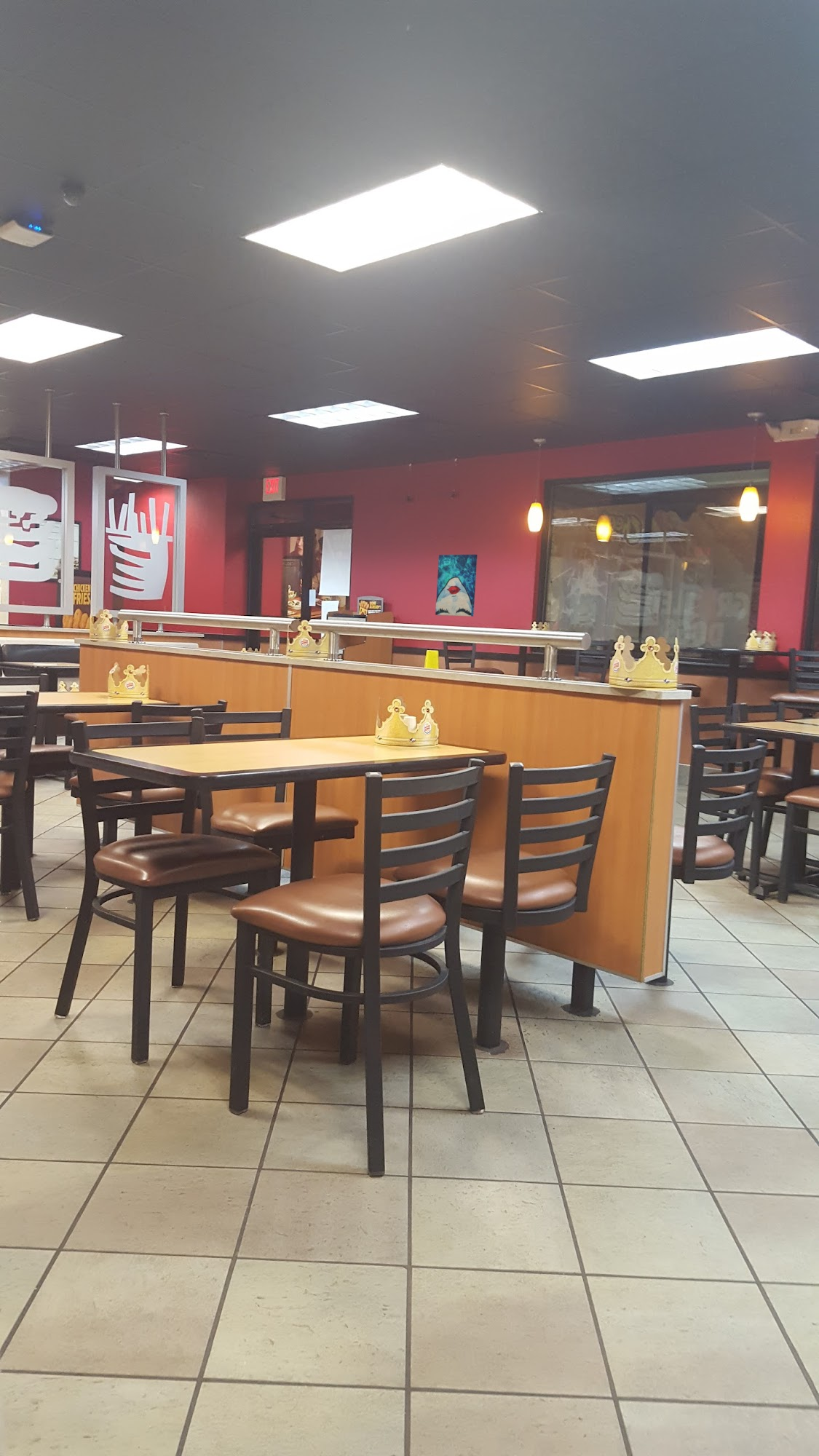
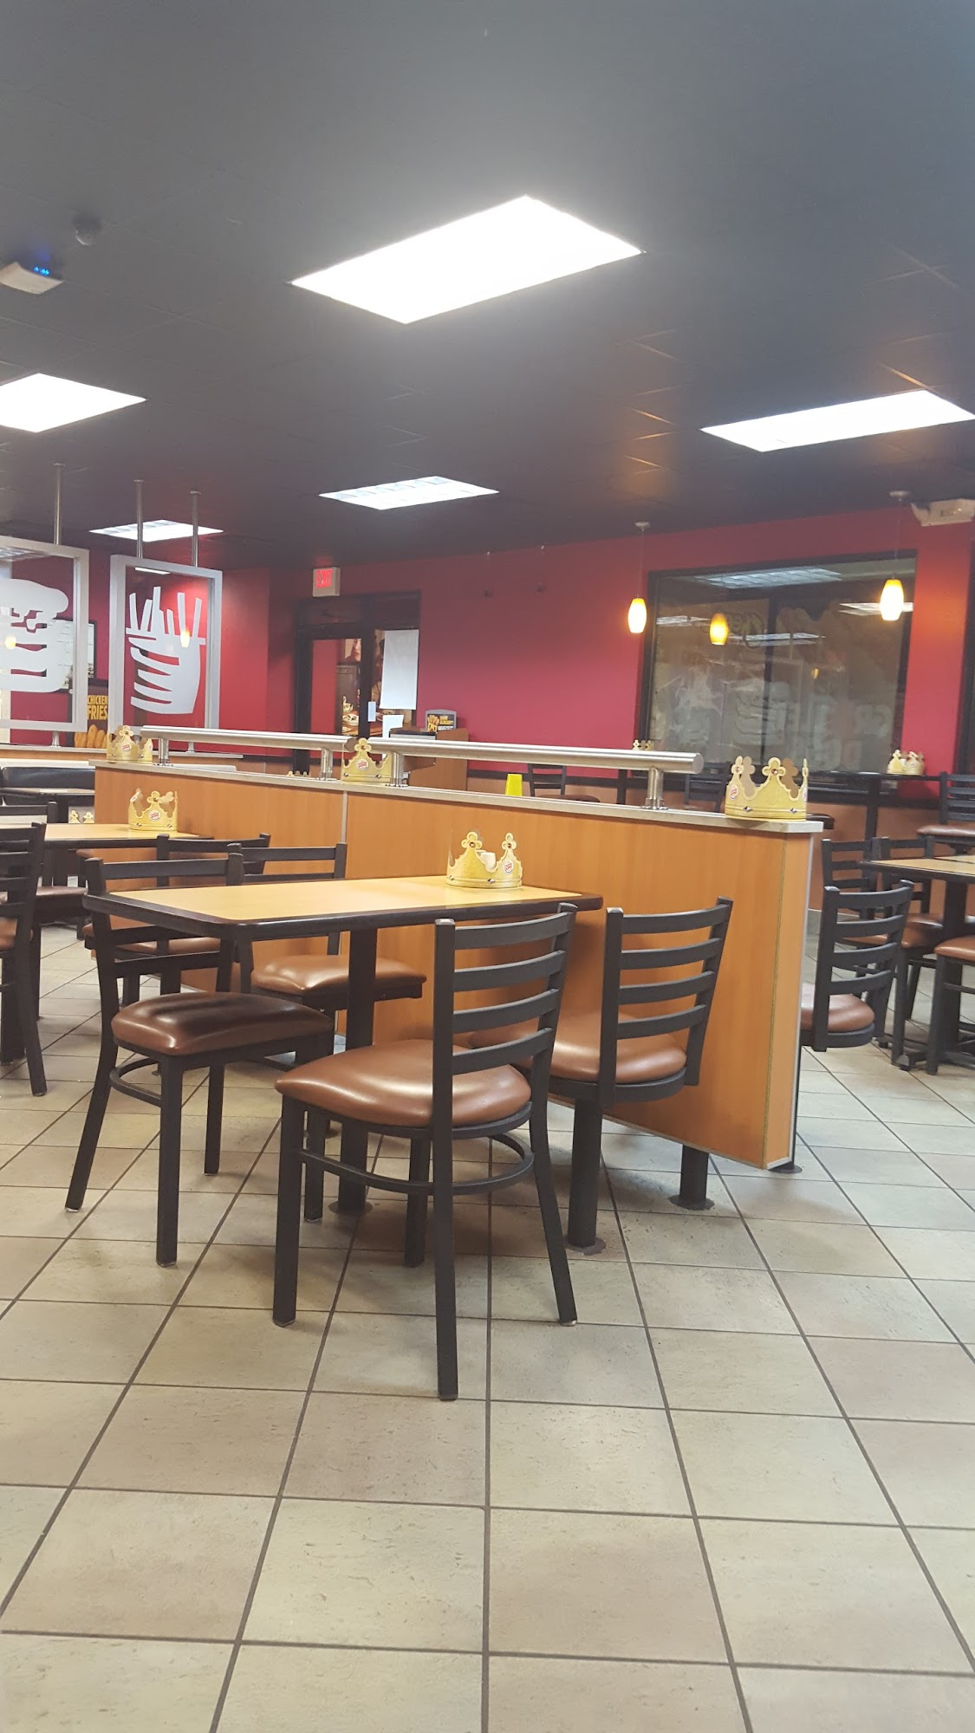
- wall art (456, 585)
